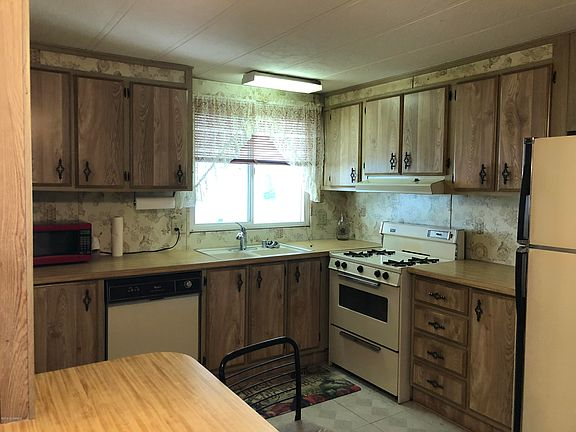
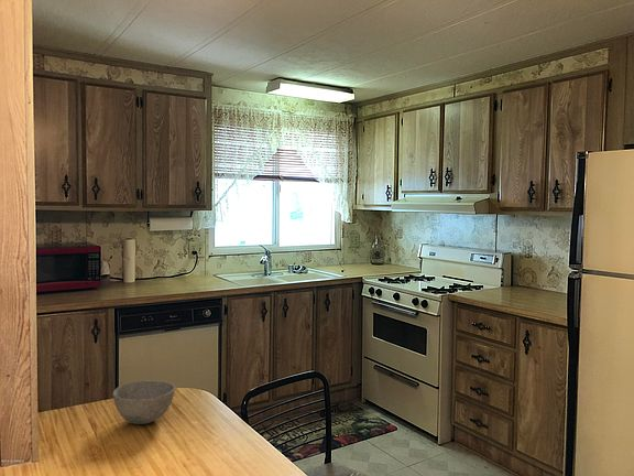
+ bowl (144, 404)
